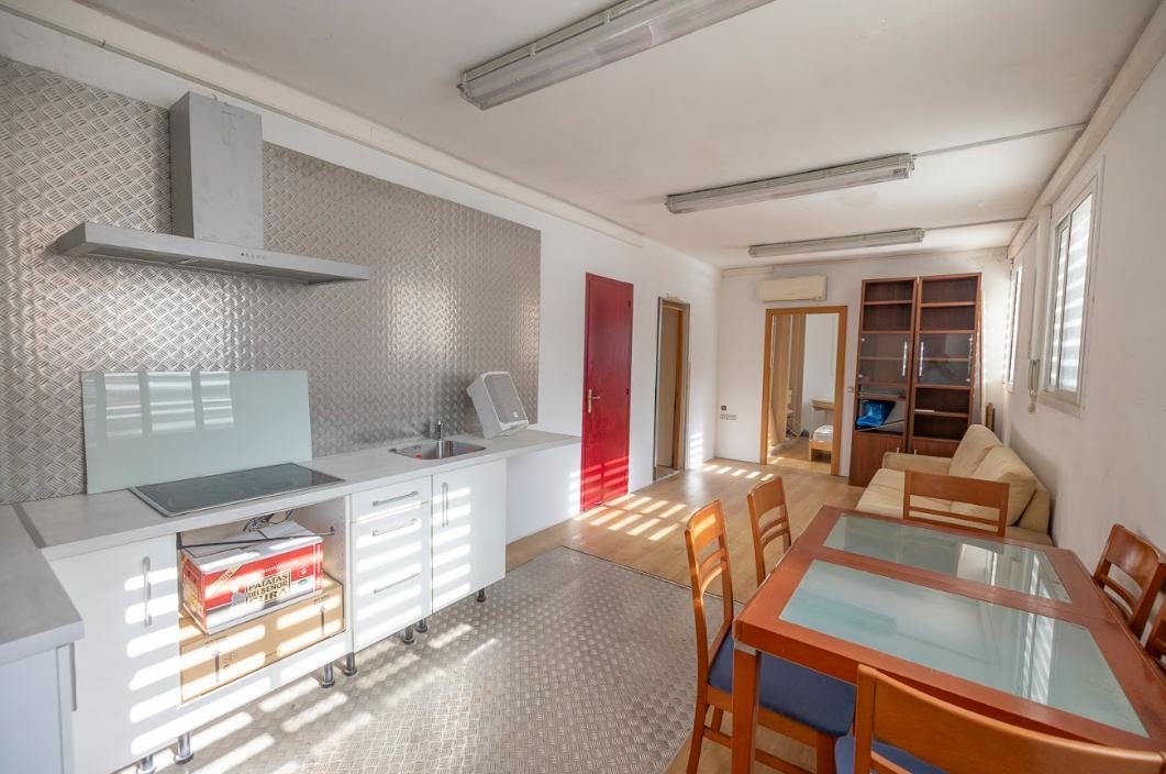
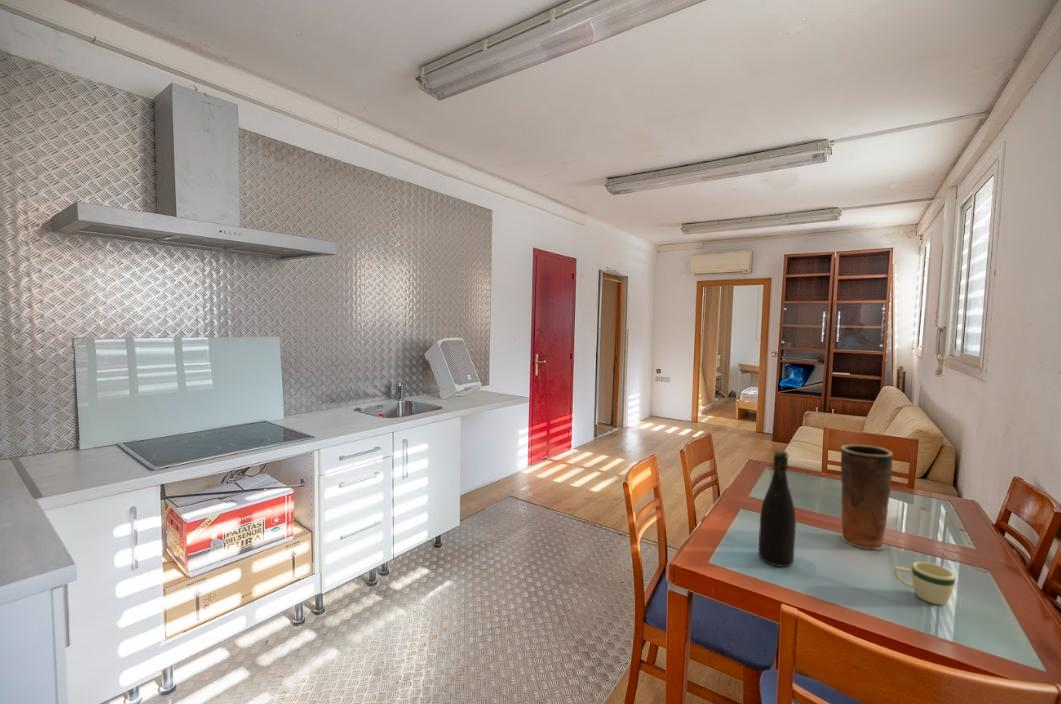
+ mug (922, 581)
+ bottle (778, 506)
+ vase (863, 495)
